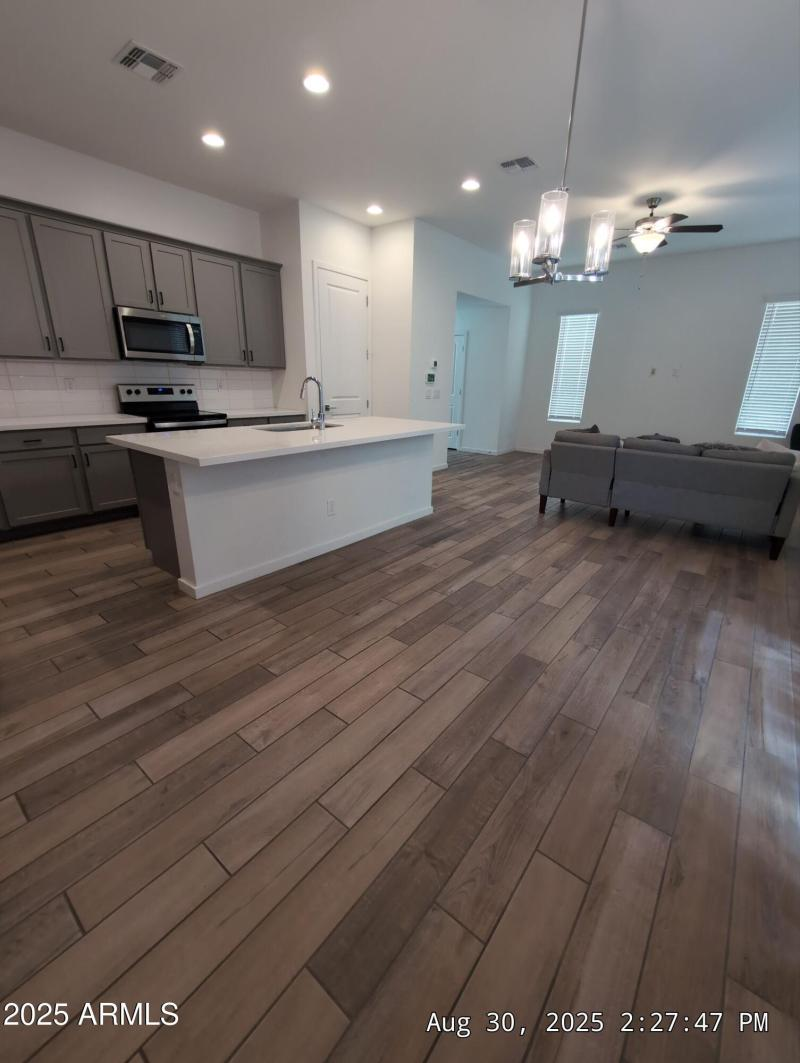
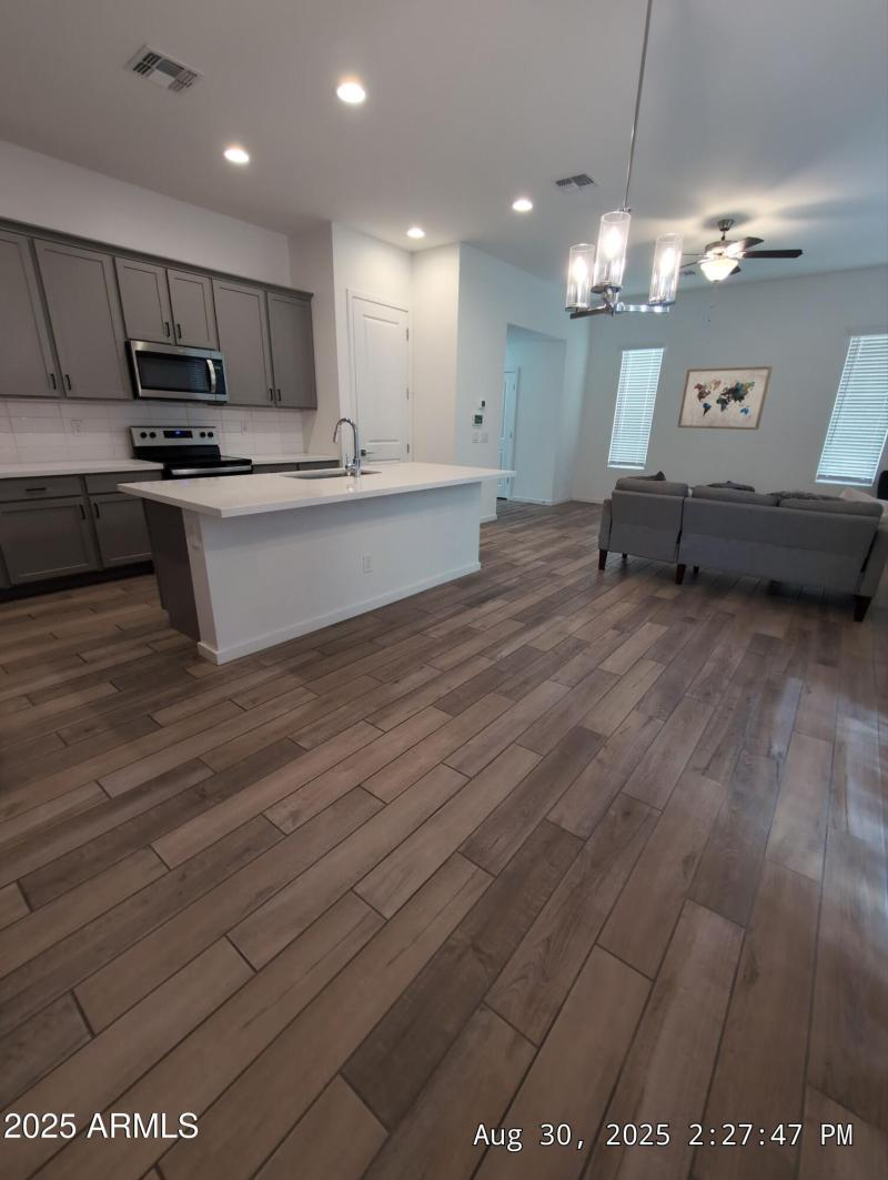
+ wall art (722, 399)
